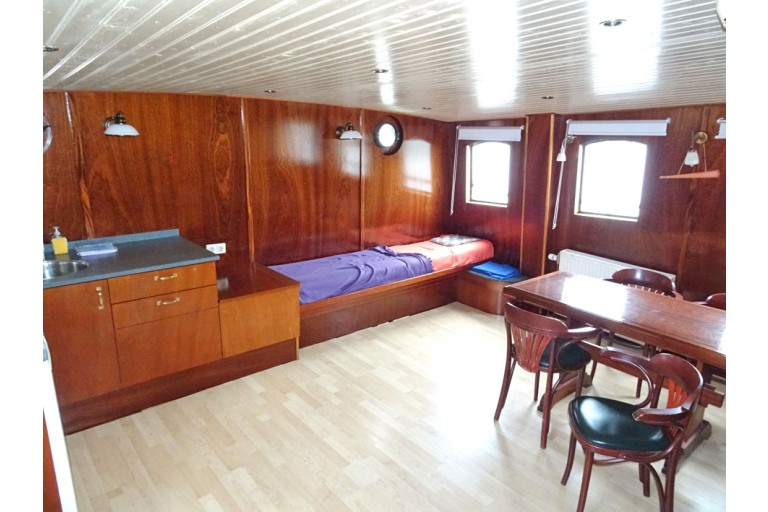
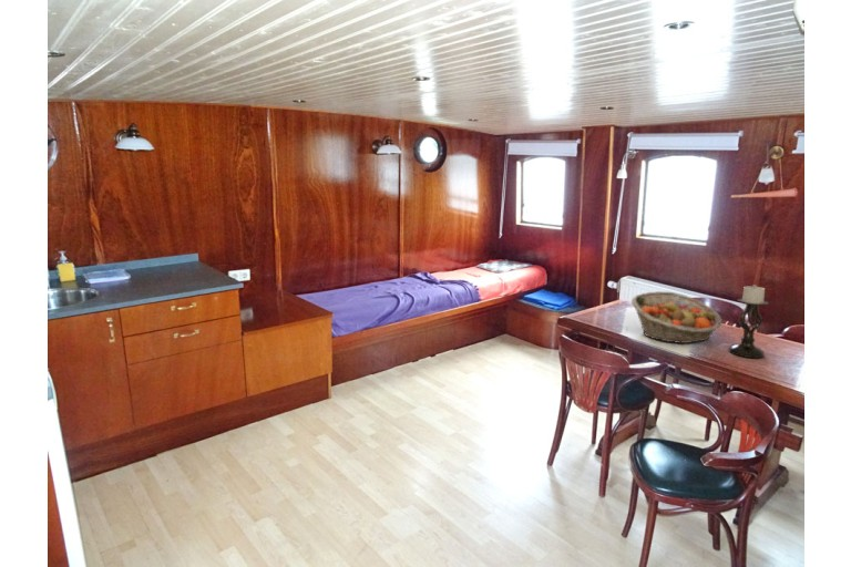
+ candle holder (749, 319)
+ fruit basket (675, 316)
